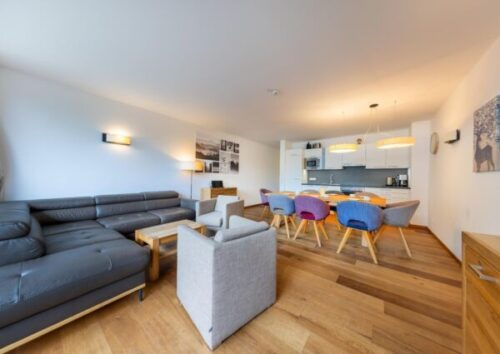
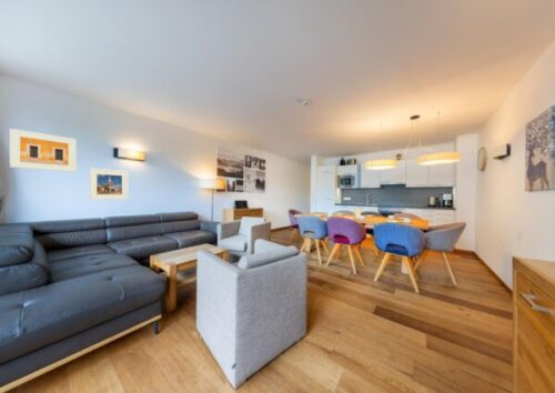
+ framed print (110, 184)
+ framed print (46, 151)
